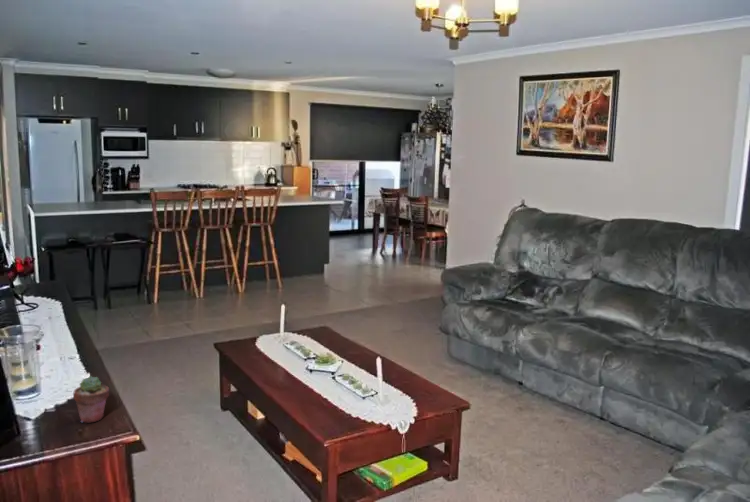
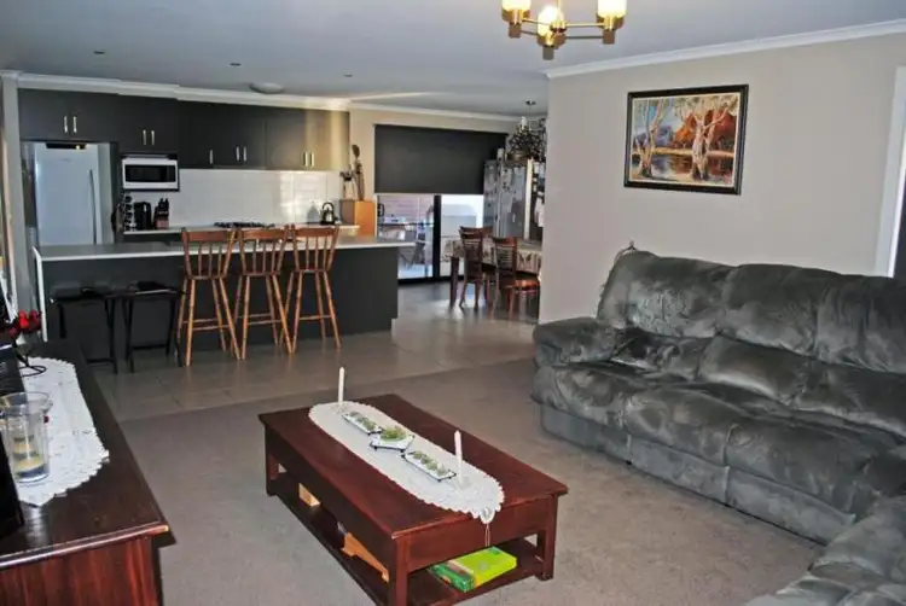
- potted succulent (91, 397)
